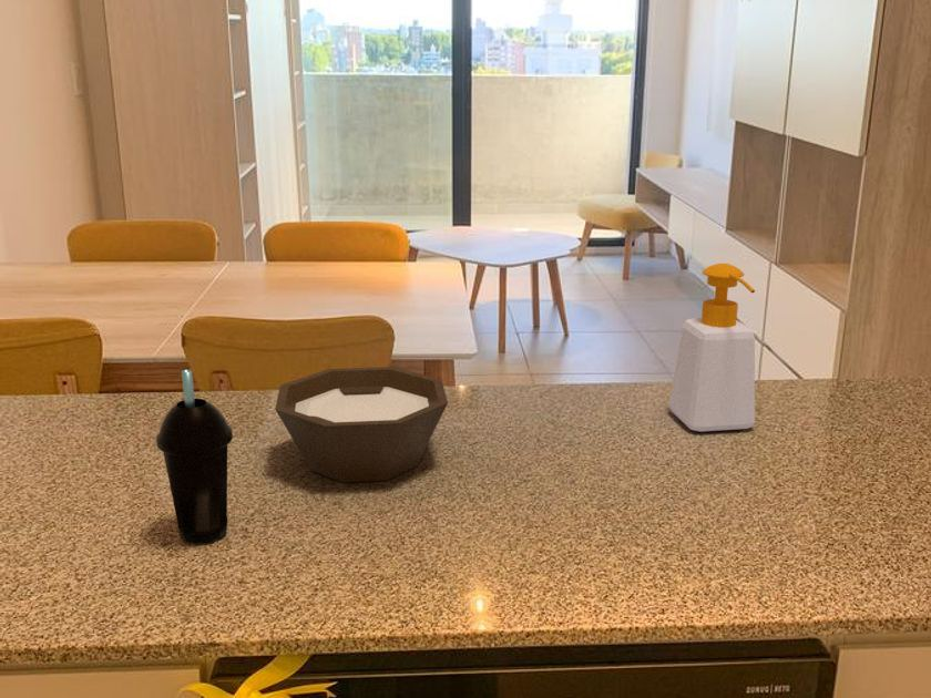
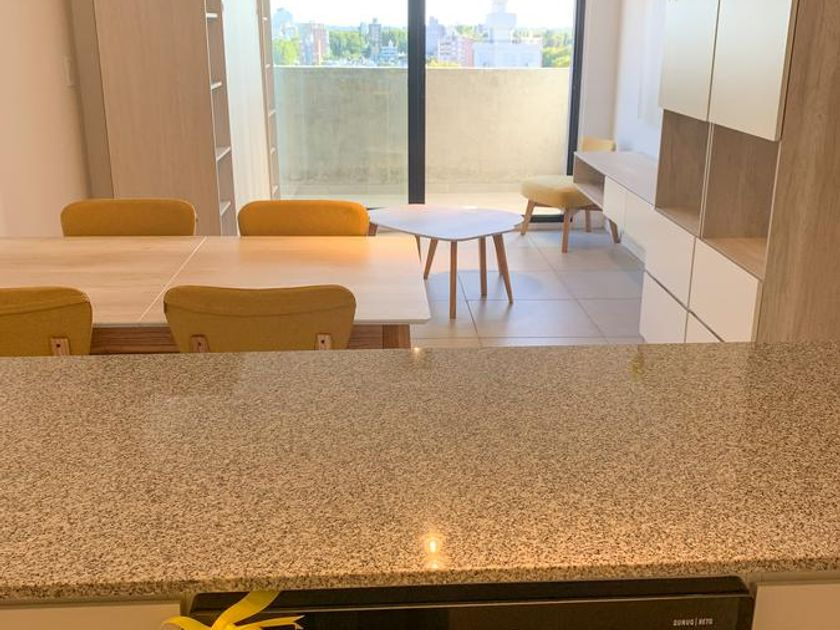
- soap bottle (723, 348)
- cup (196, 453)
- bowl (362, 427)
